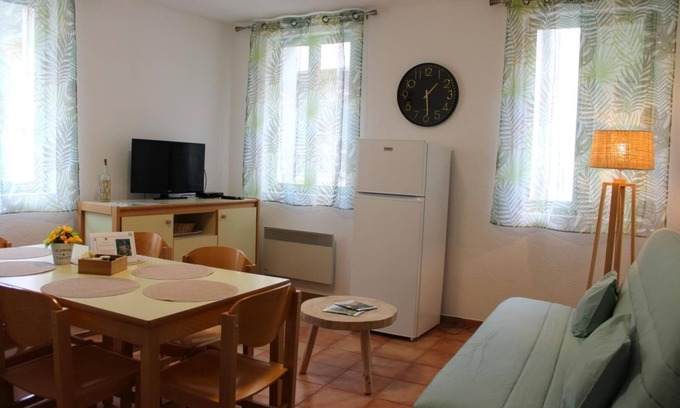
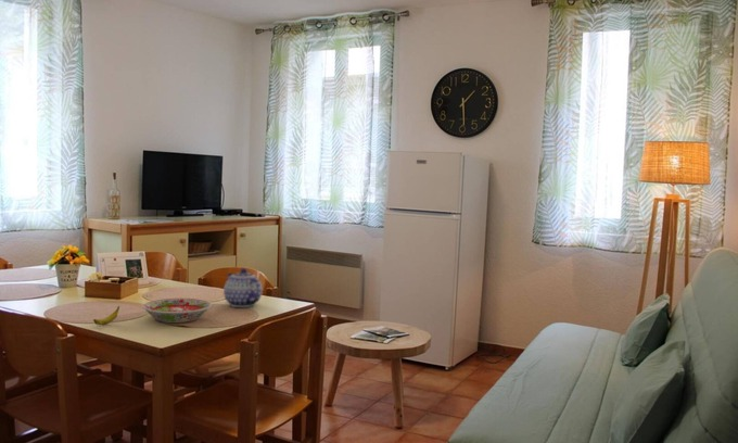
+ teapot (242, 287)
+ banana (106, 317)
+ bowl (177, 311)
